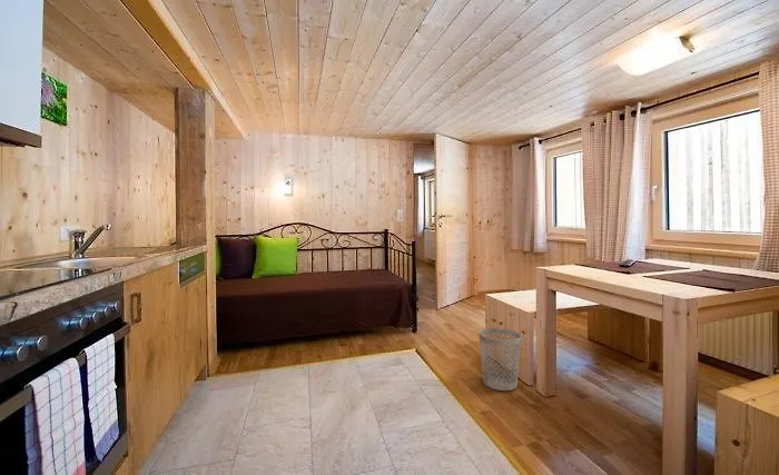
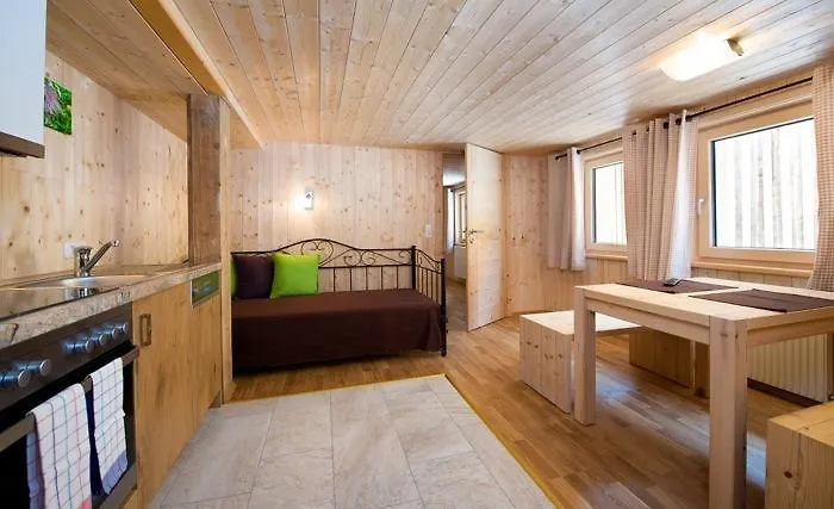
- wastebasket (500, 358)
